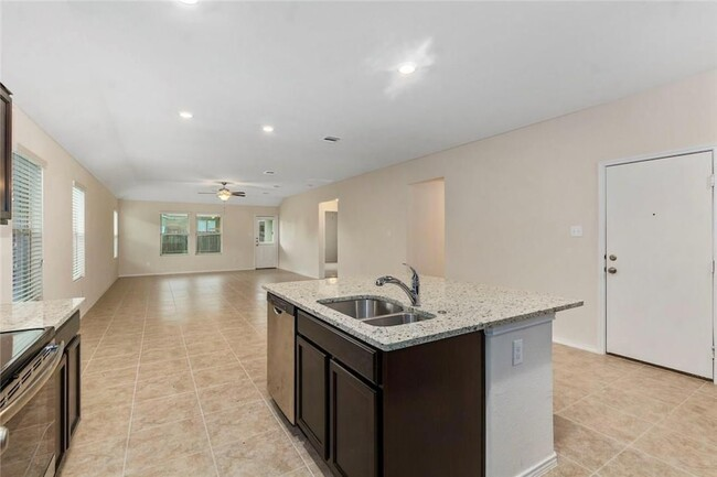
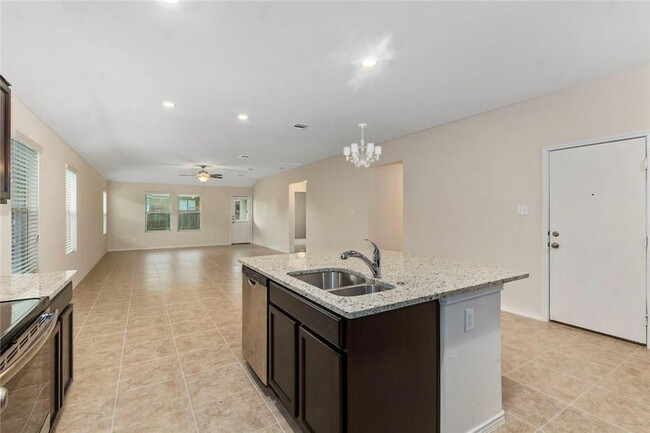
+ chandelier (362, 145)
